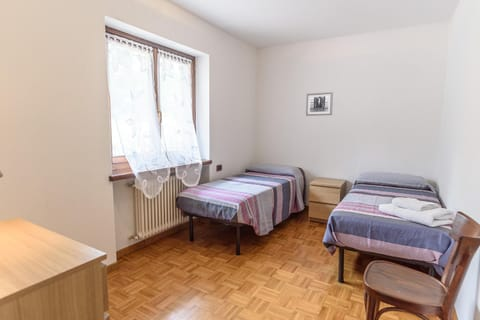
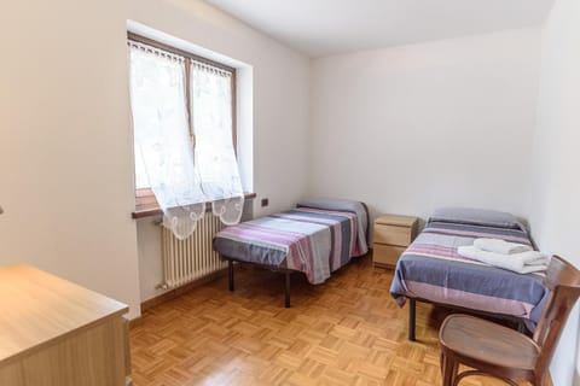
- wall art (319, 104)
